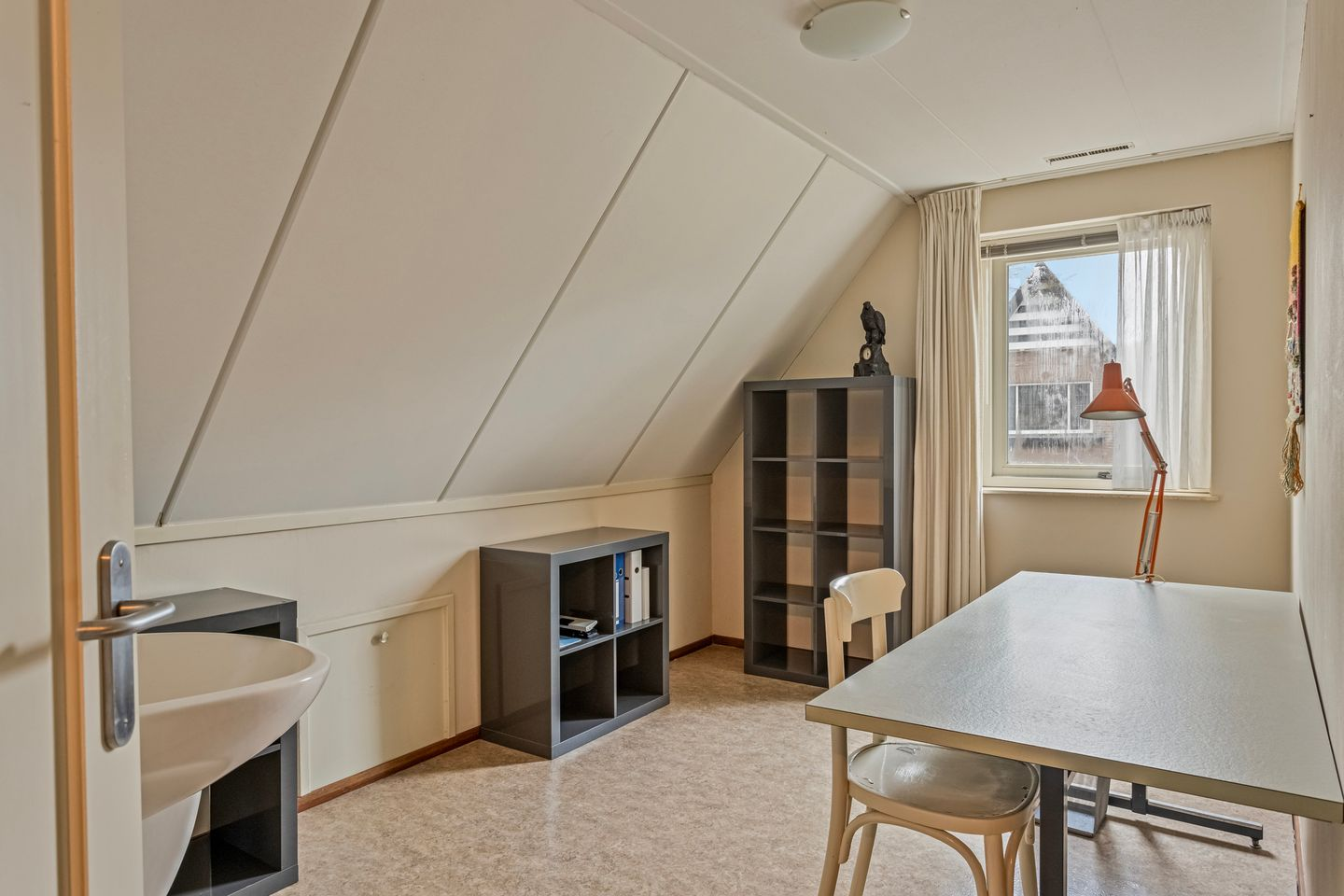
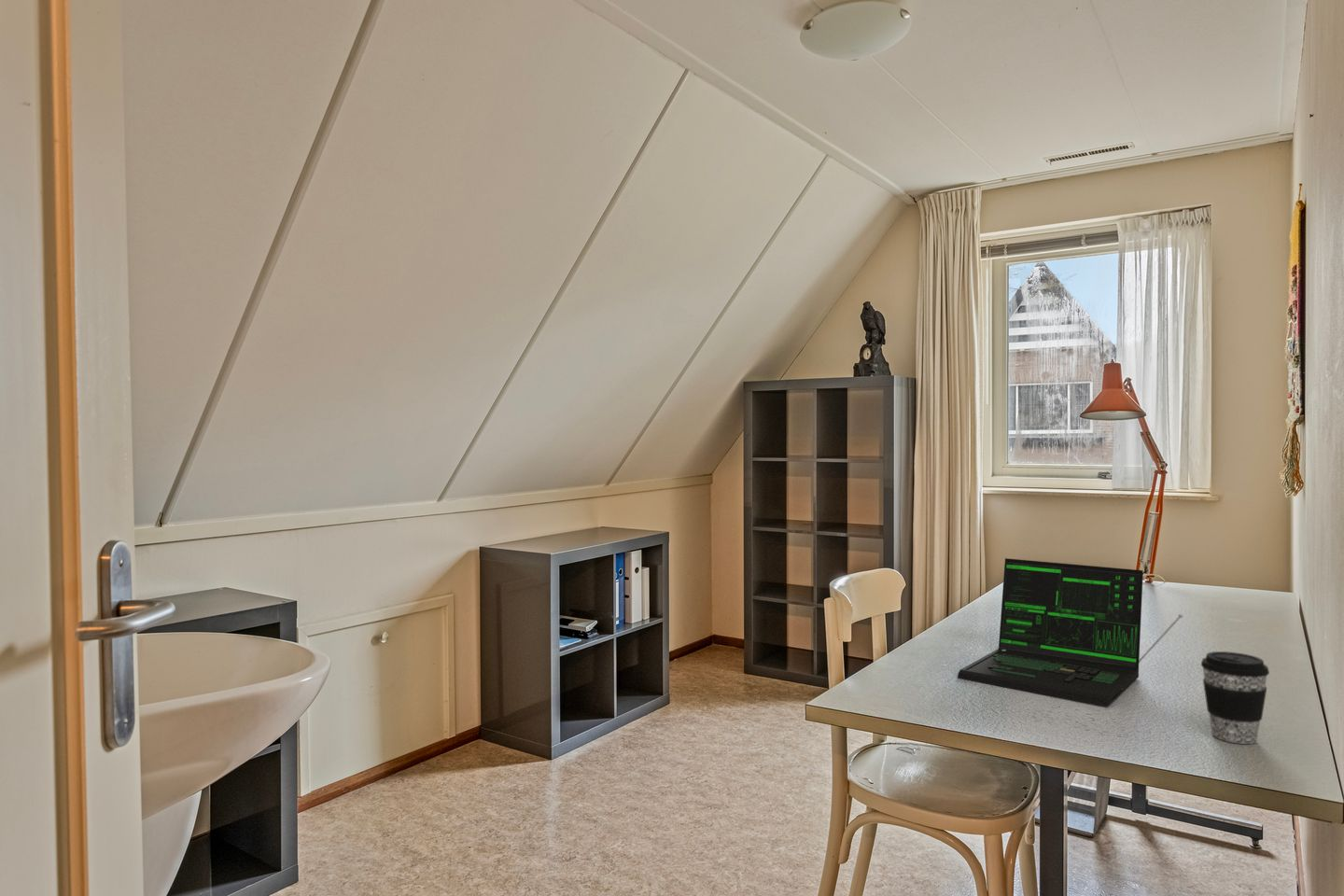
+ laptop (1070, 625)
+ coffee cup (1234, 697)
